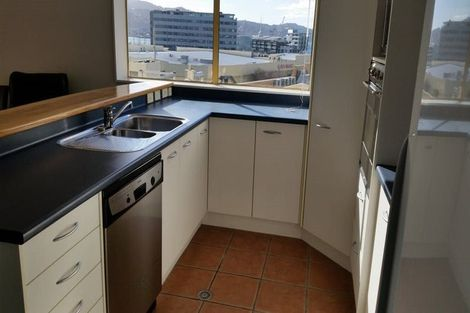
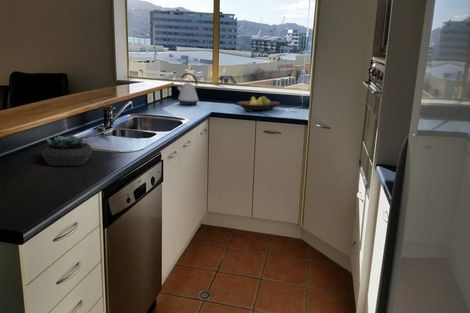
+ fruit bowl (258, 103)
+ kettle (187, 88)
+ succulent plant (67, 149)
